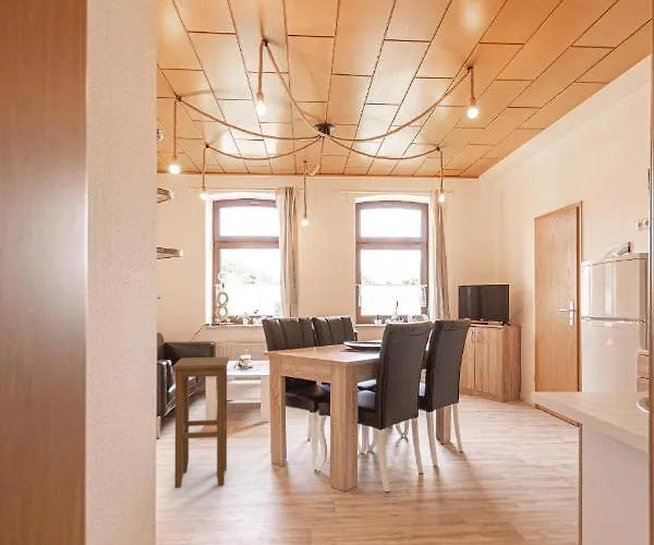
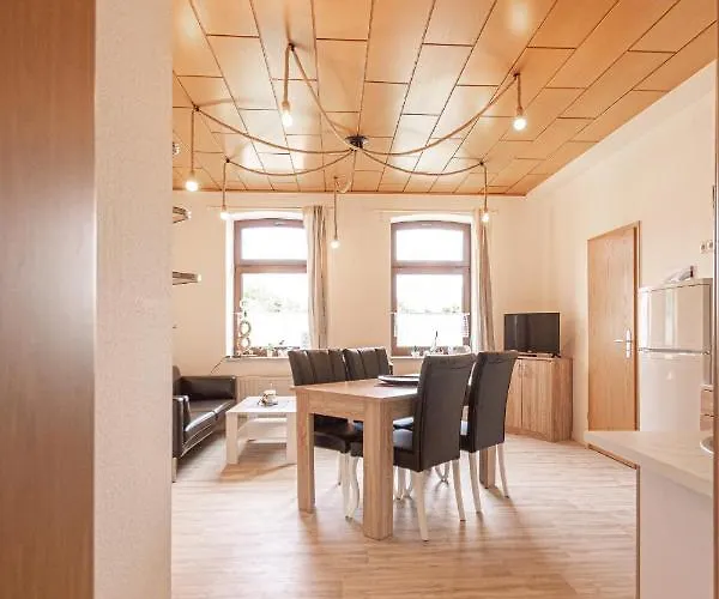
- stool (202, 421)
